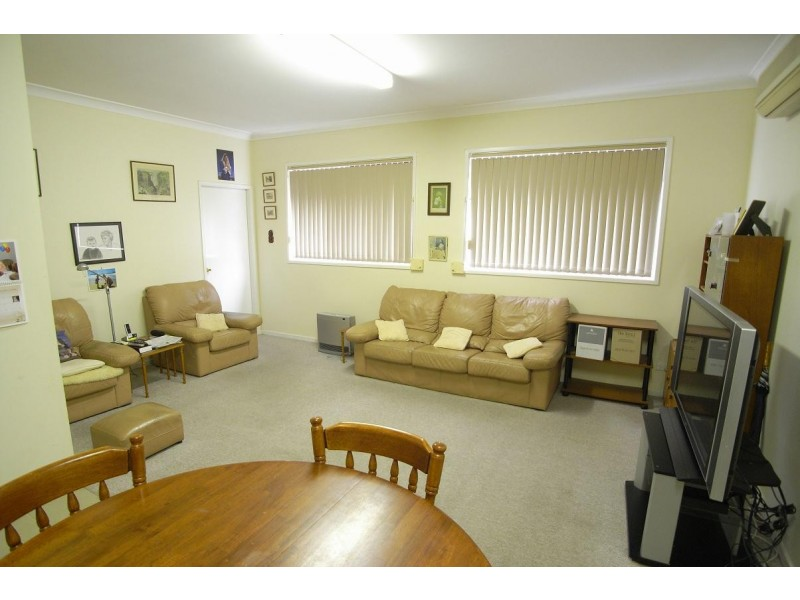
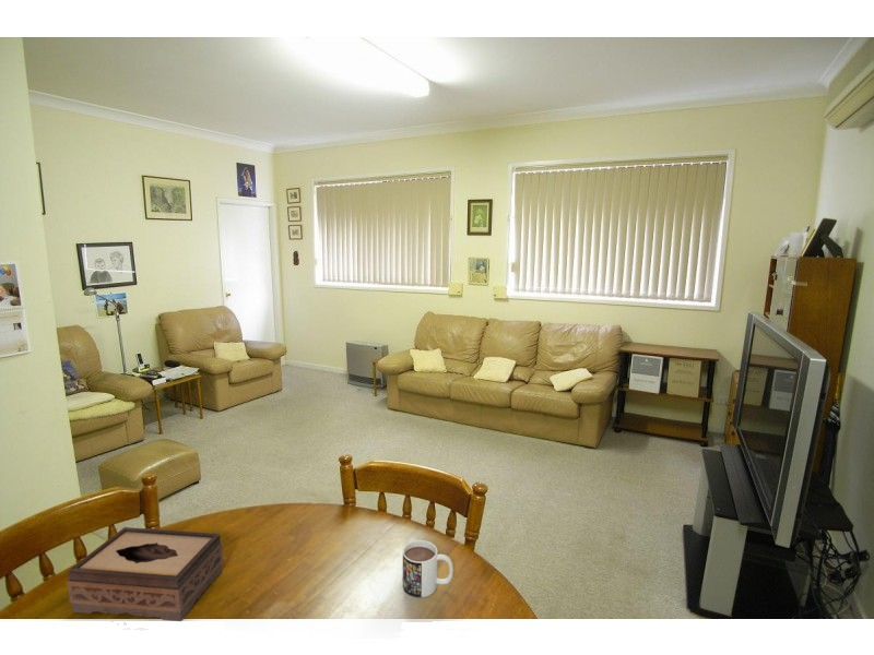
+ mug (427, 568)
+ tissue box (150, 570)
